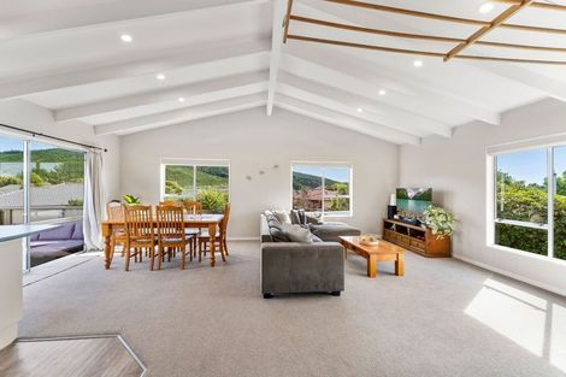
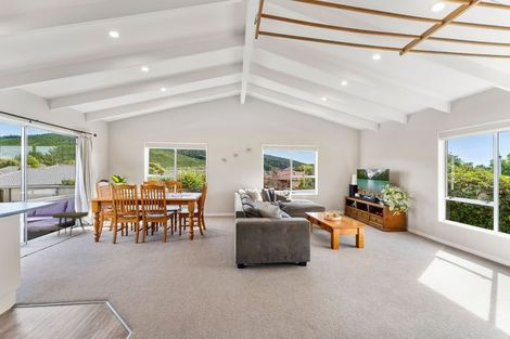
+ side table (72, 223)
